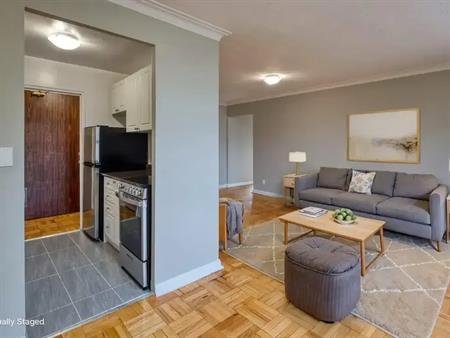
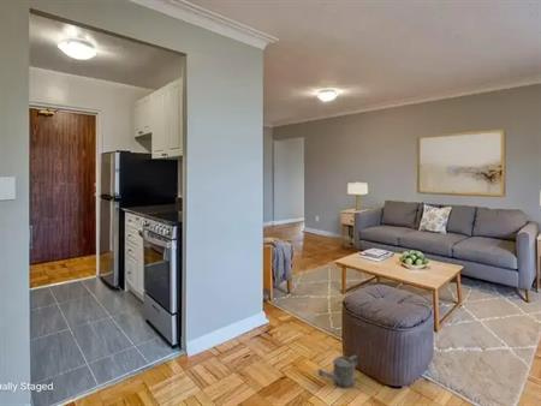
+ watering can (339, 371)
